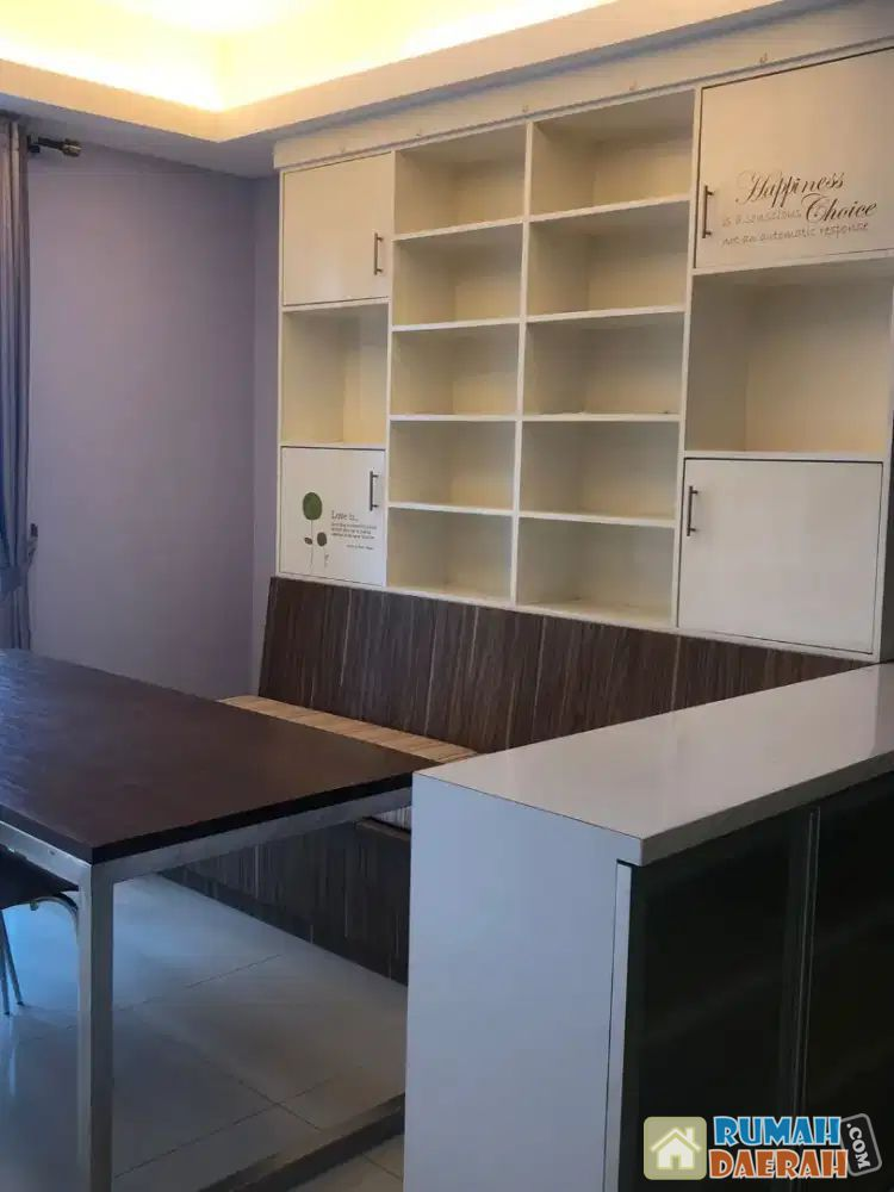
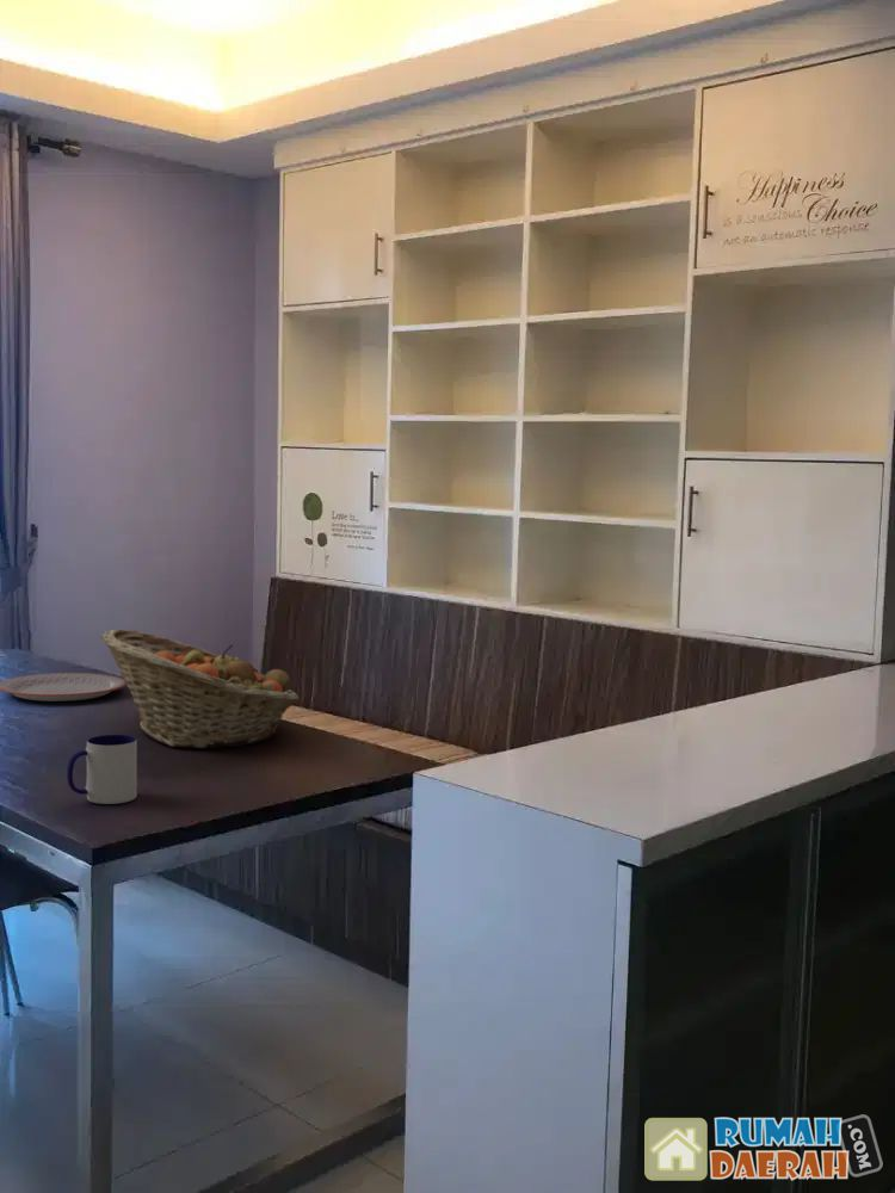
+ fruit basket (199, 682)
+ plate (62, 687)
+ mug (101, 769)
